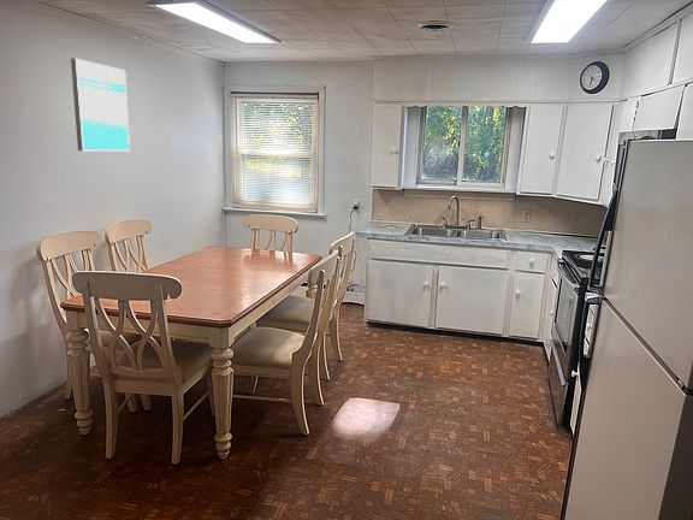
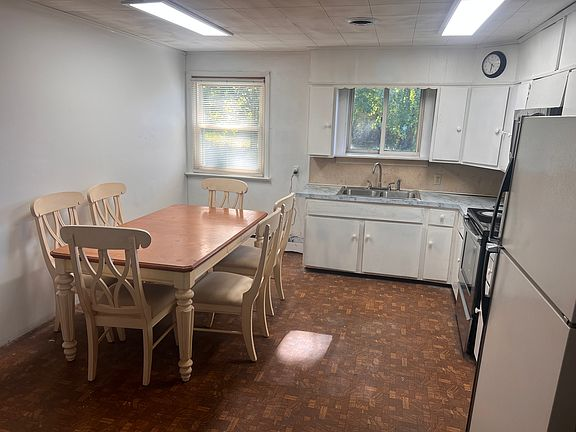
- wall art (102, 108)
